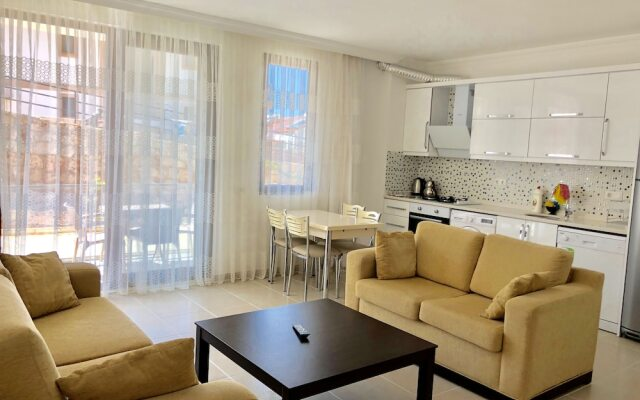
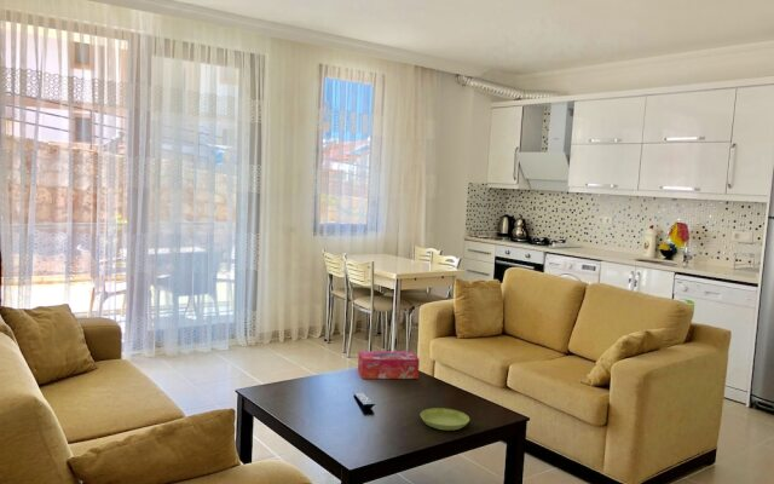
+ saucer (444, 420)
+ tissue box (387, 364)
